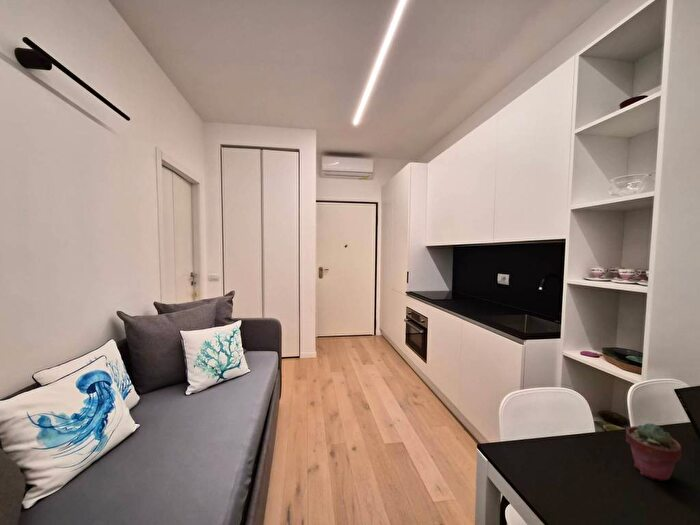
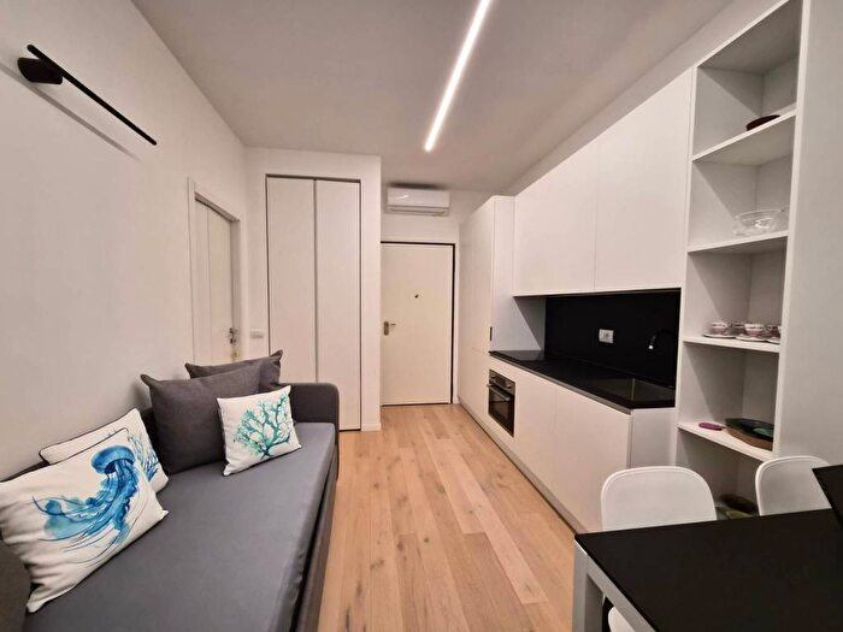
- potted succulent (652, 447)
